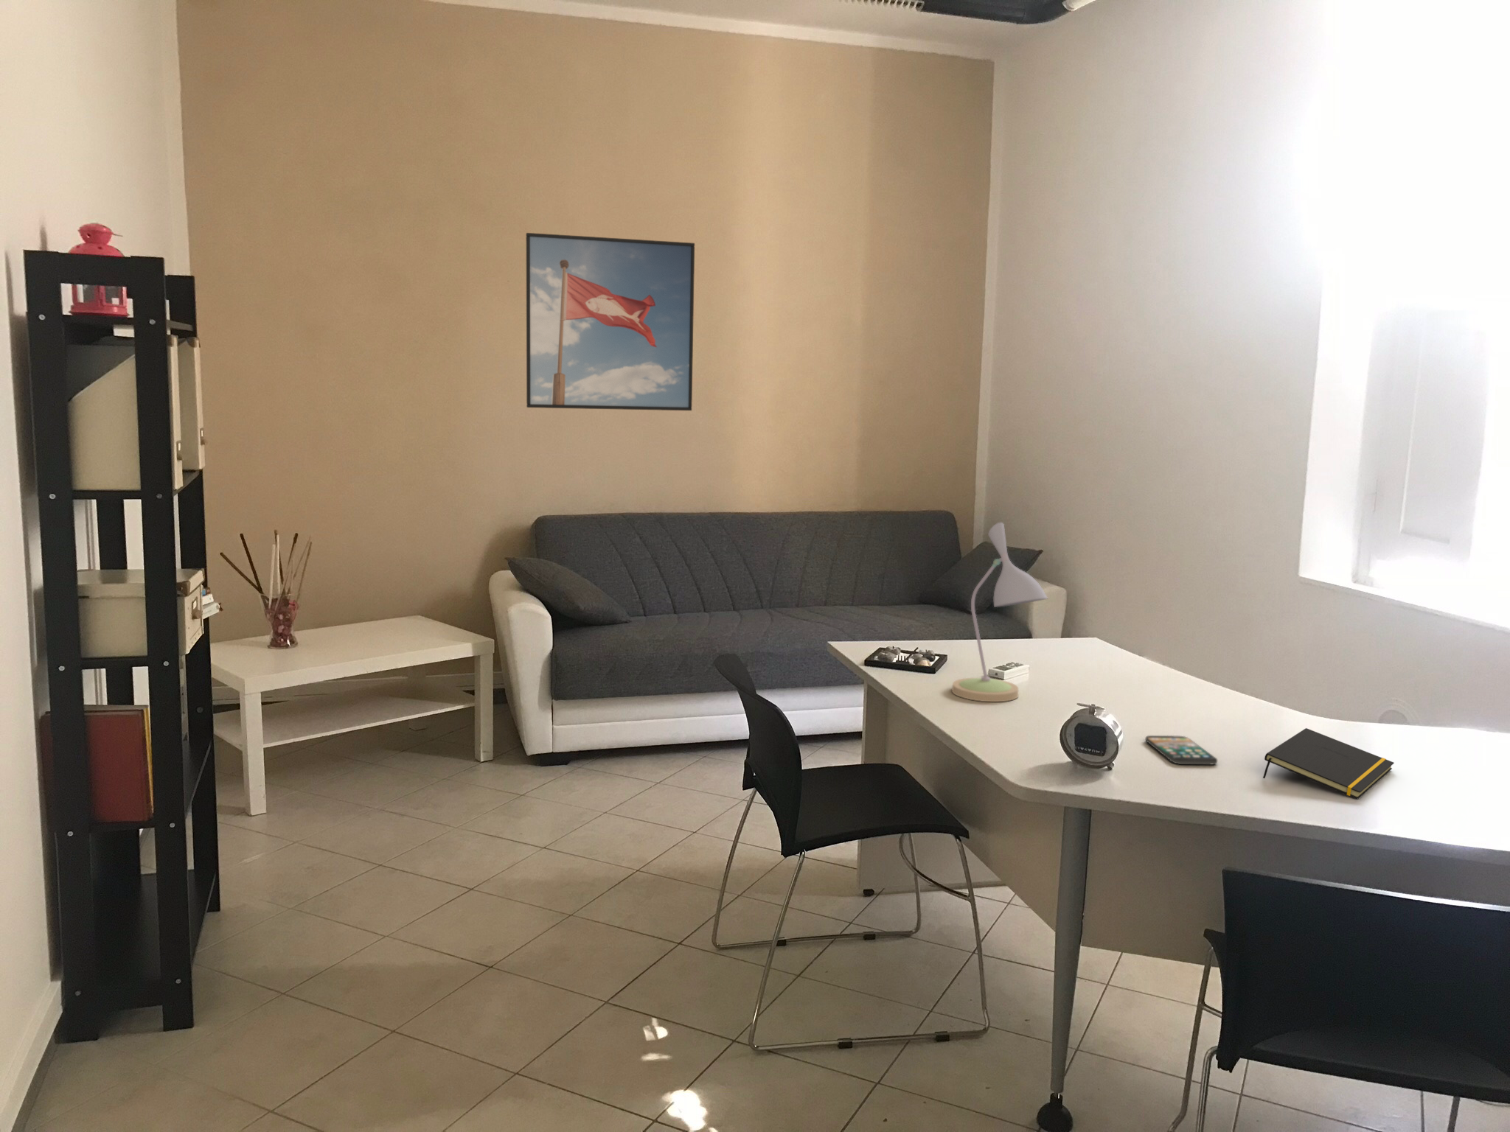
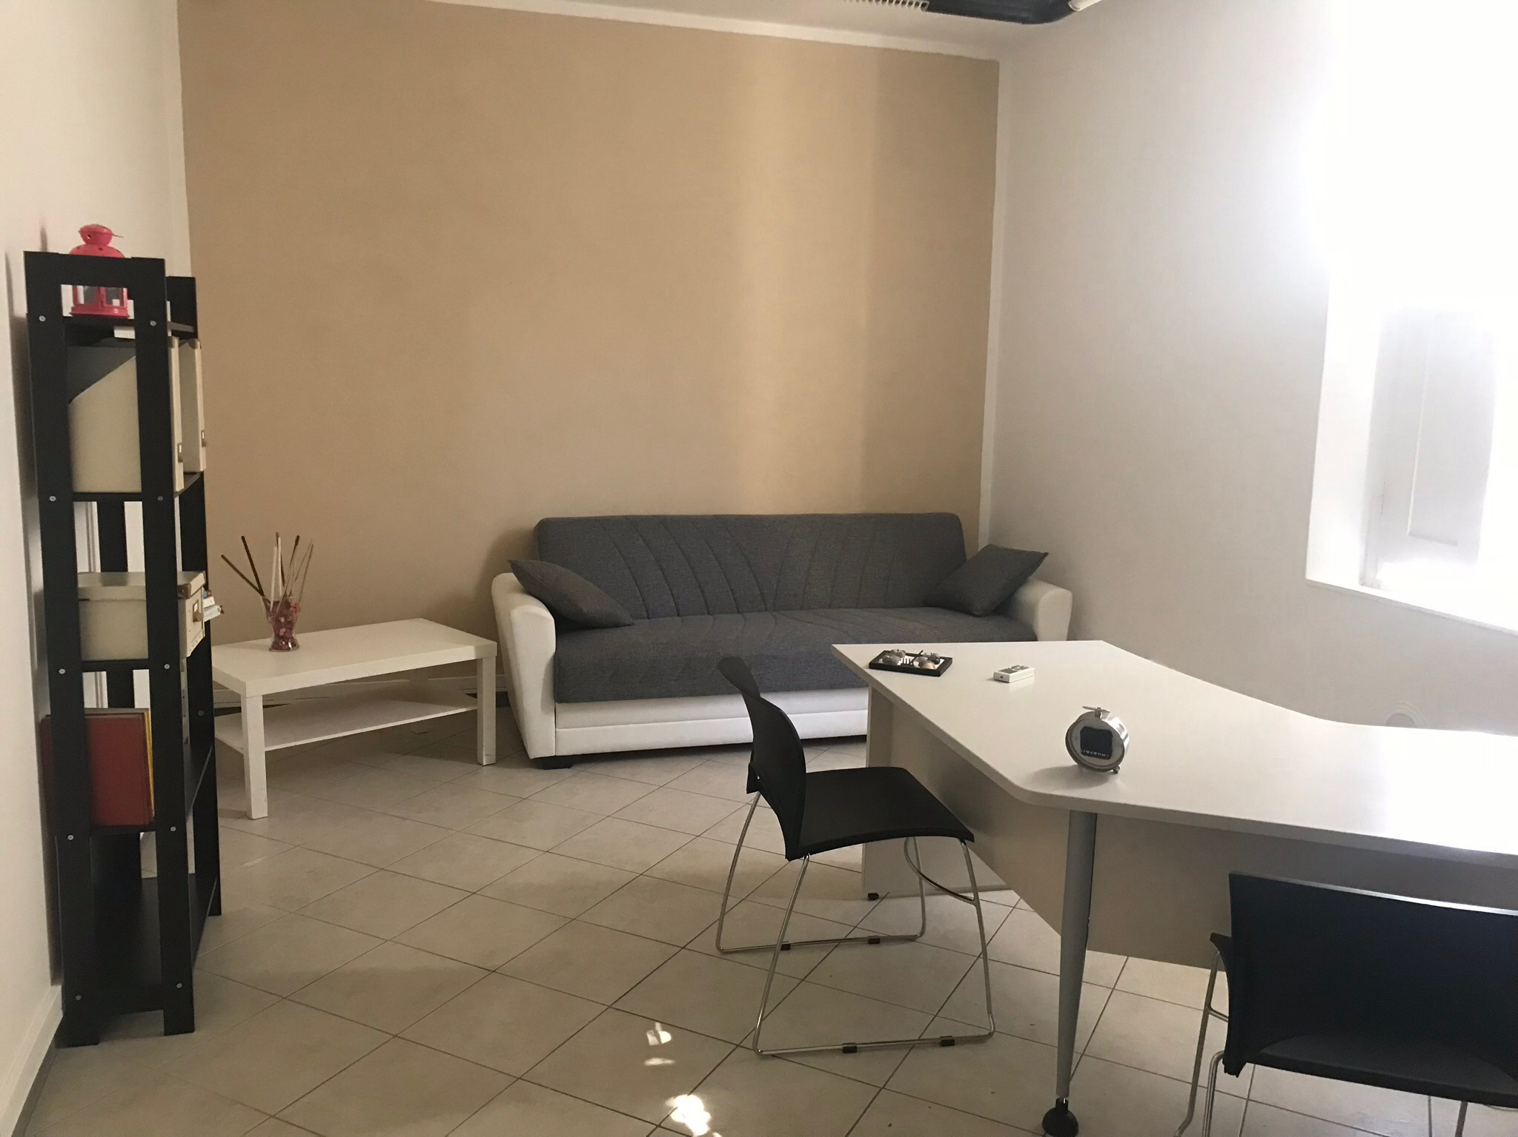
- smartphone (1179, 749)
- notepad (1330, 761)
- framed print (611, 325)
- desk lamp (1001, 605)
